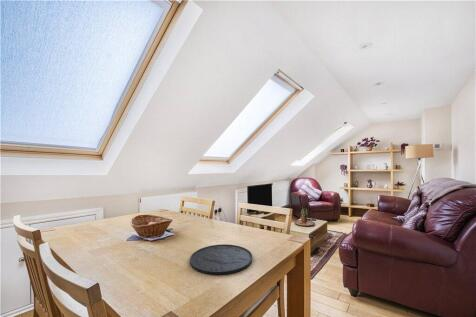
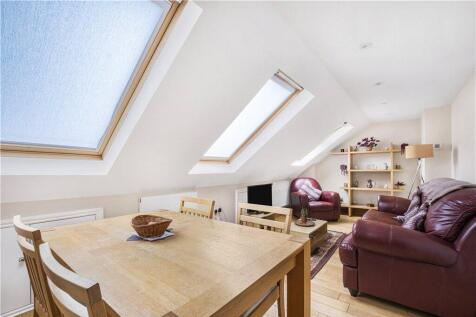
- plate (221, 257)
